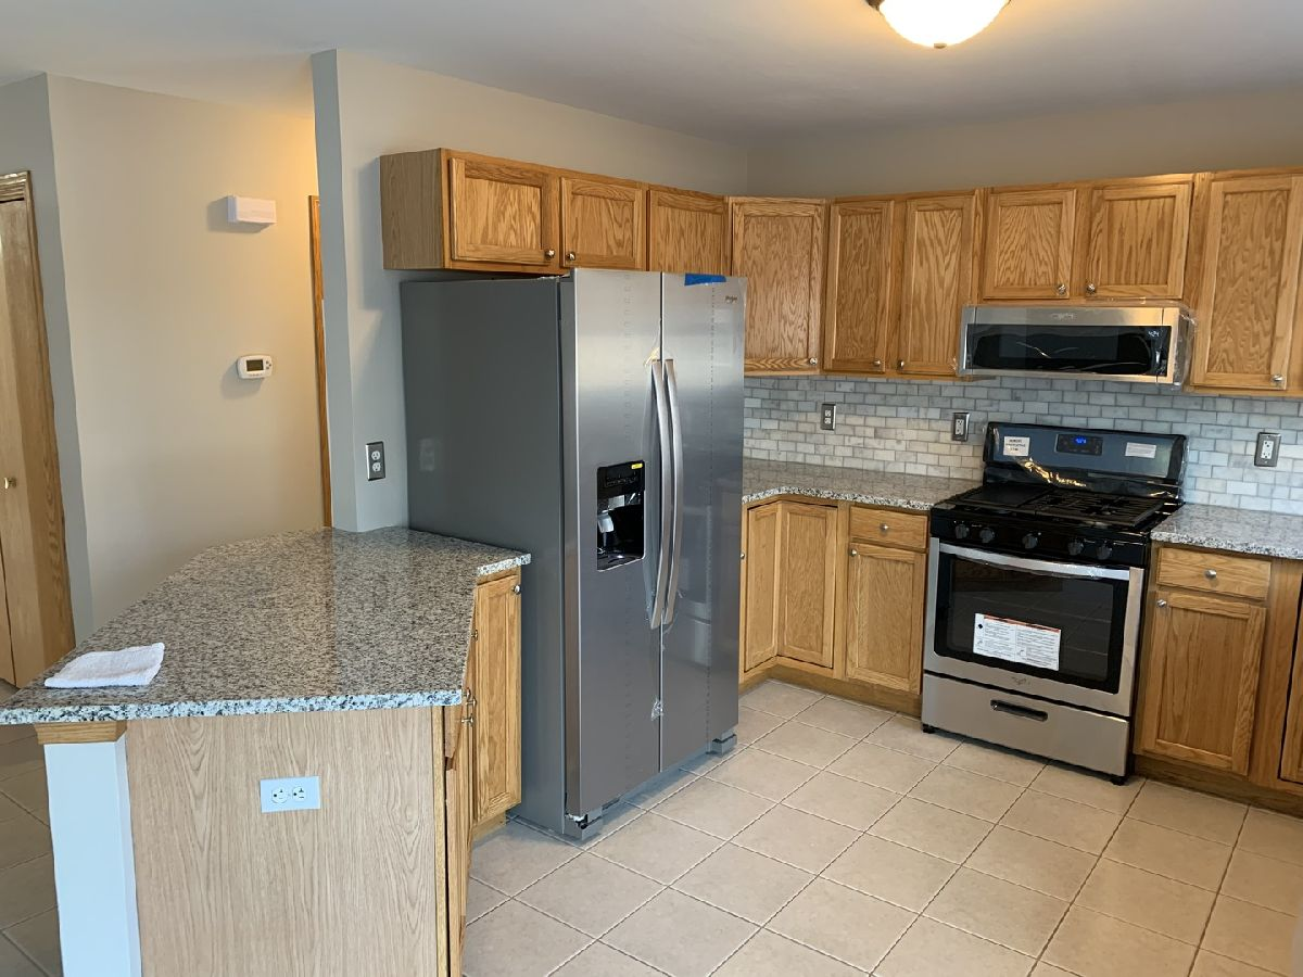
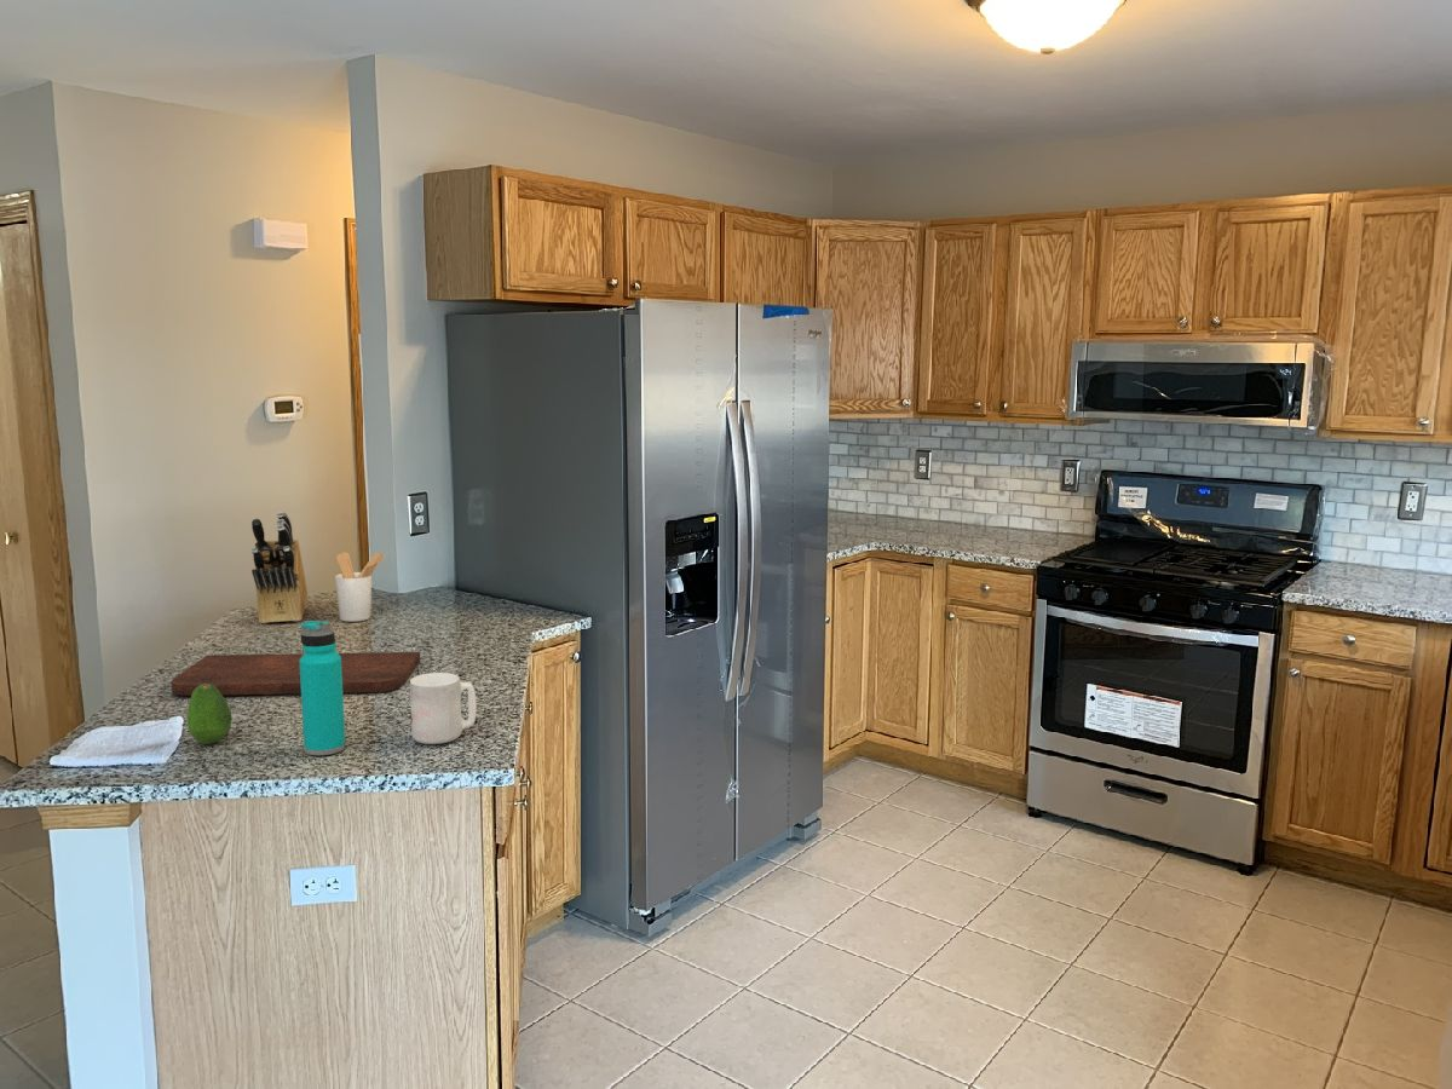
+ fruit (209, 713)
+ mug (440, 707)
+ utensil holder (362, 584)
+ cutting board (299, 672)
+ water bottle (321, 686)
+ knife block (278, 561)
